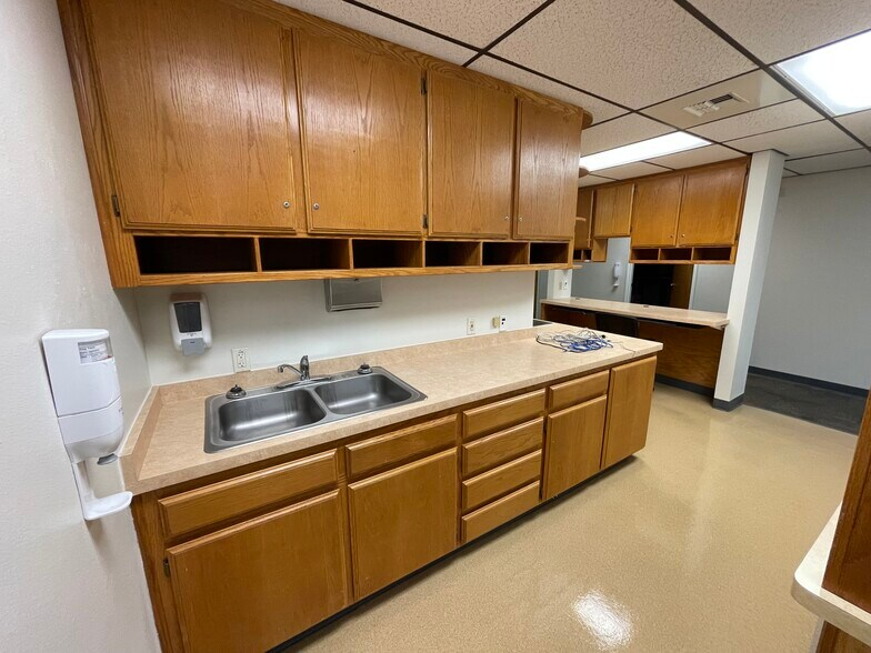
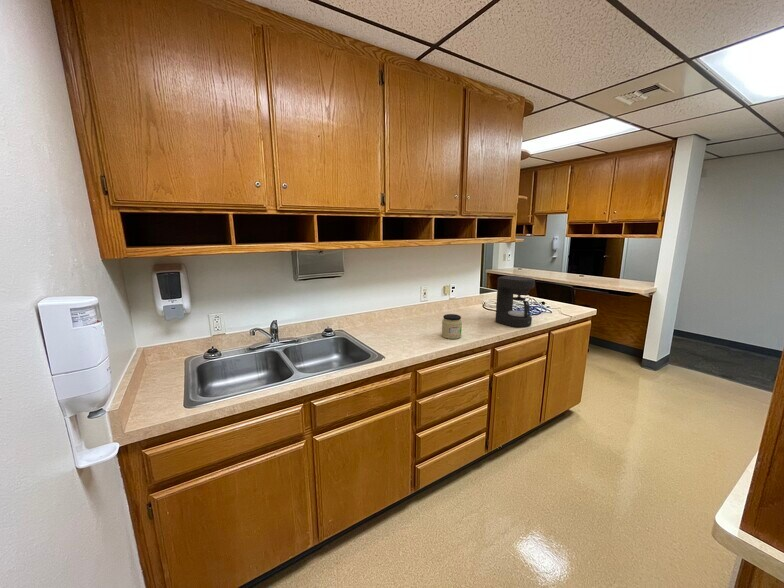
+ jar (451, 326)
+ coffee maker (515, 299)
